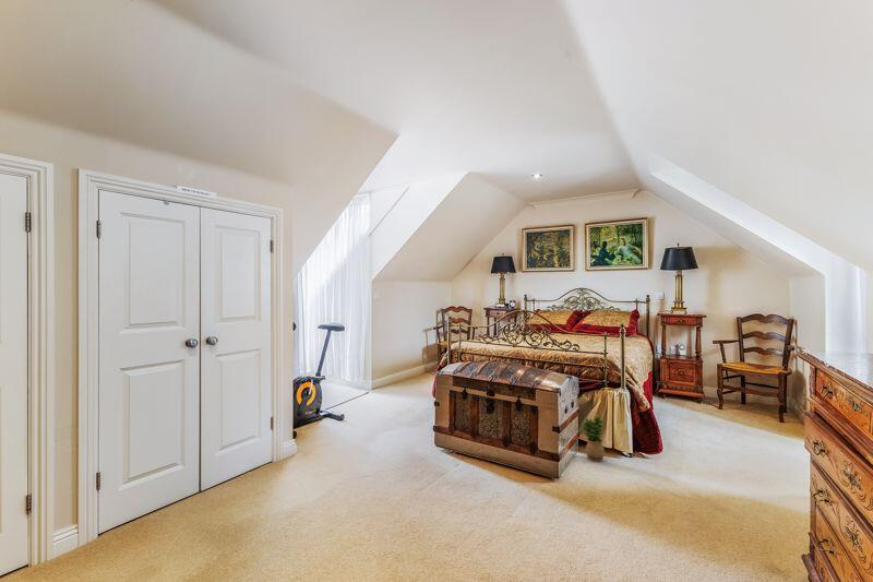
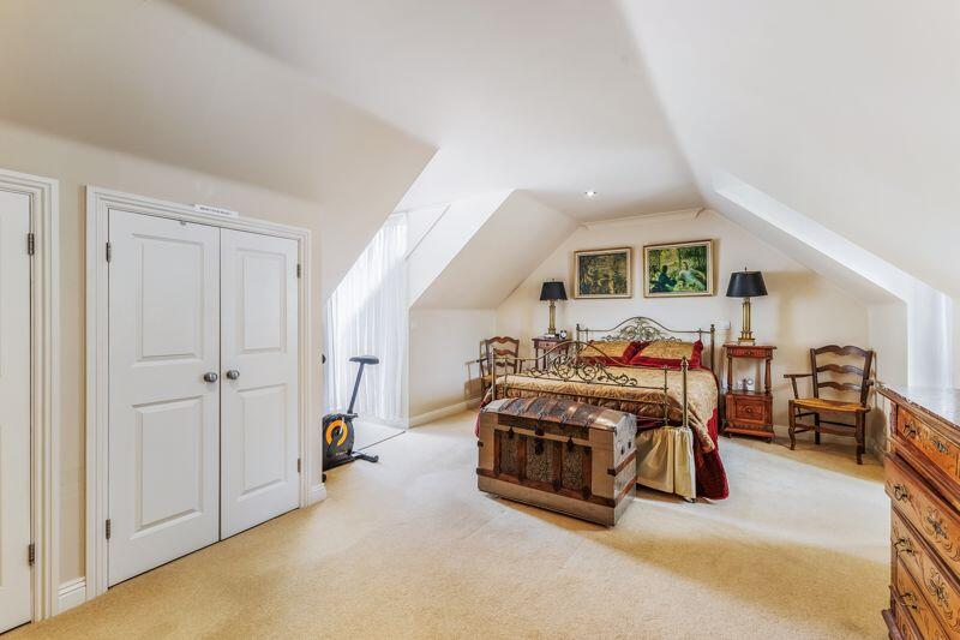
- potted plant (593, 436)
